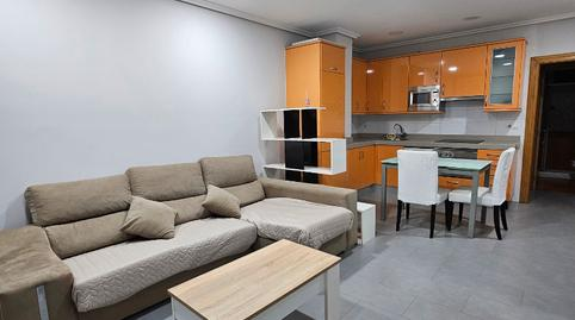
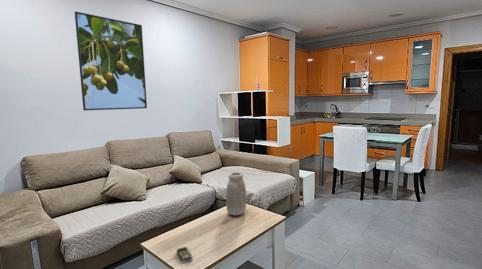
+ vase (236, 193)
+ remote control (184, 254)
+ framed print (114, 65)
